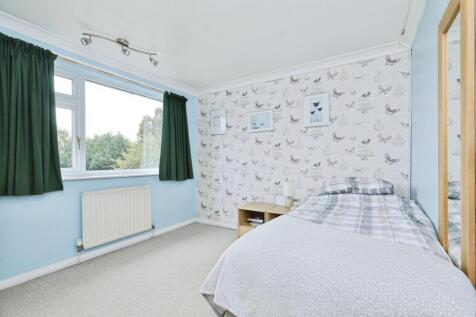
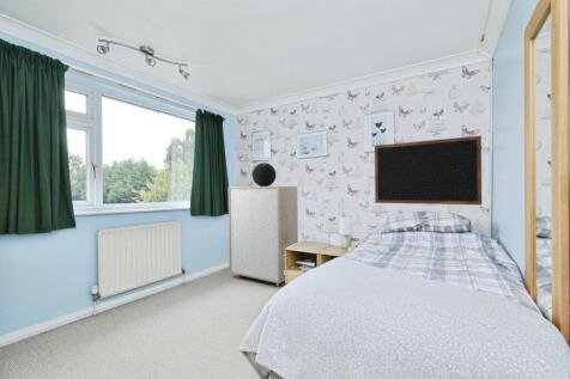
+ decorative globe (263, 175)
+ storage cabinet (263, 232)
+ chalkboard (423, 172)
